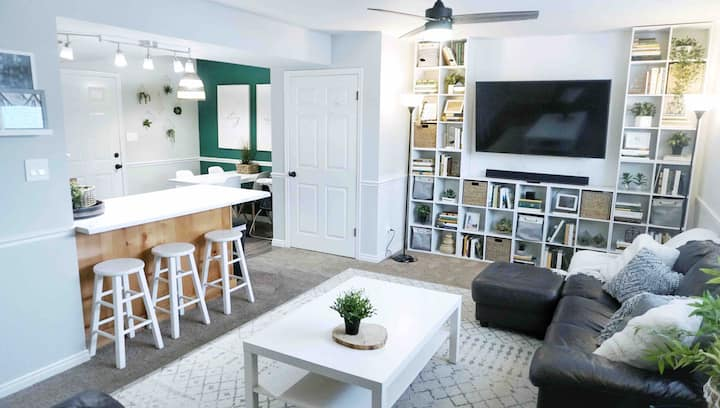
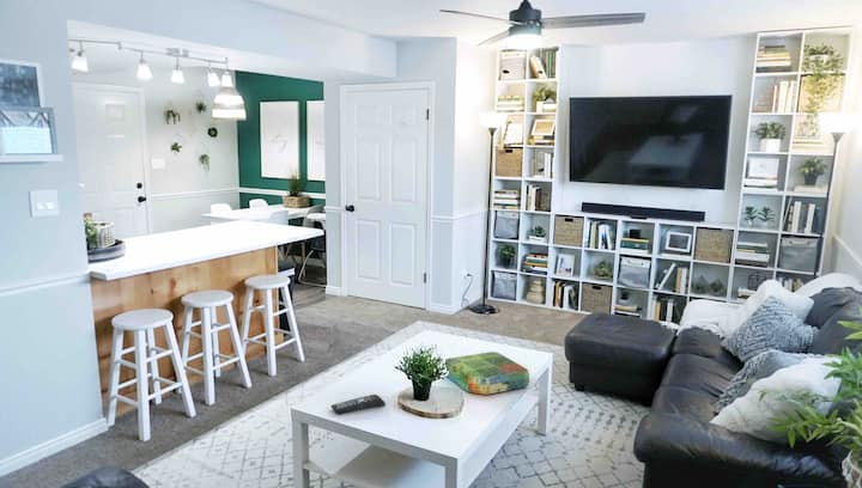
+ remote control (358, 403)
+ board game (485, 372)
